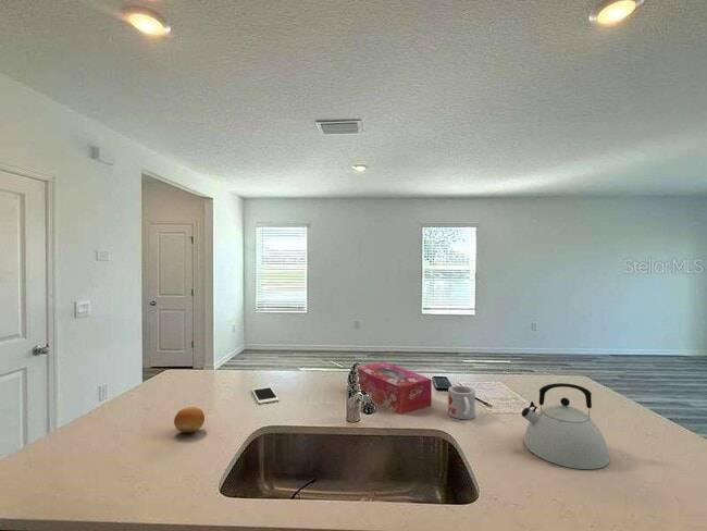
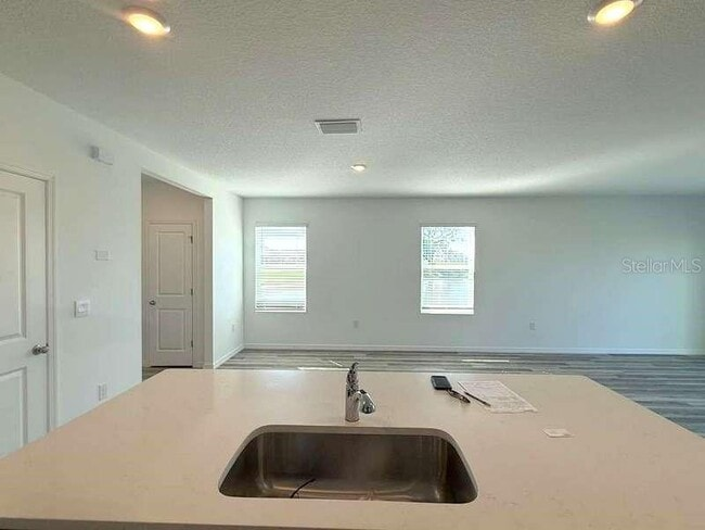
- fruit (189, 419)
- cell phone (264, 394)
- tissue box (390, 385)
- mug (462, 403)
- kettle (562, 416)
